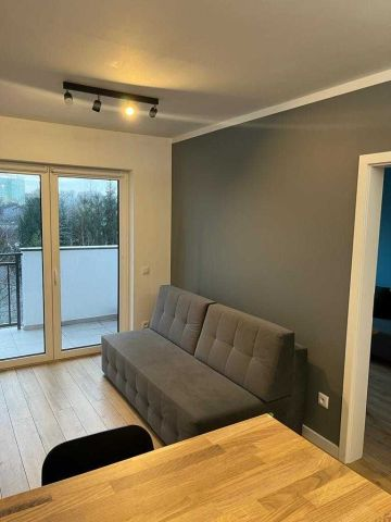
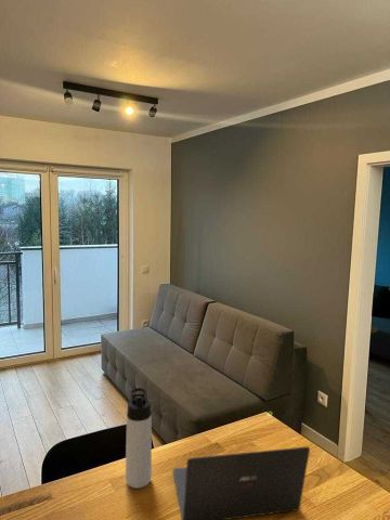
+ thermos bottle (138, 437)
+ laptop (234, 459)
